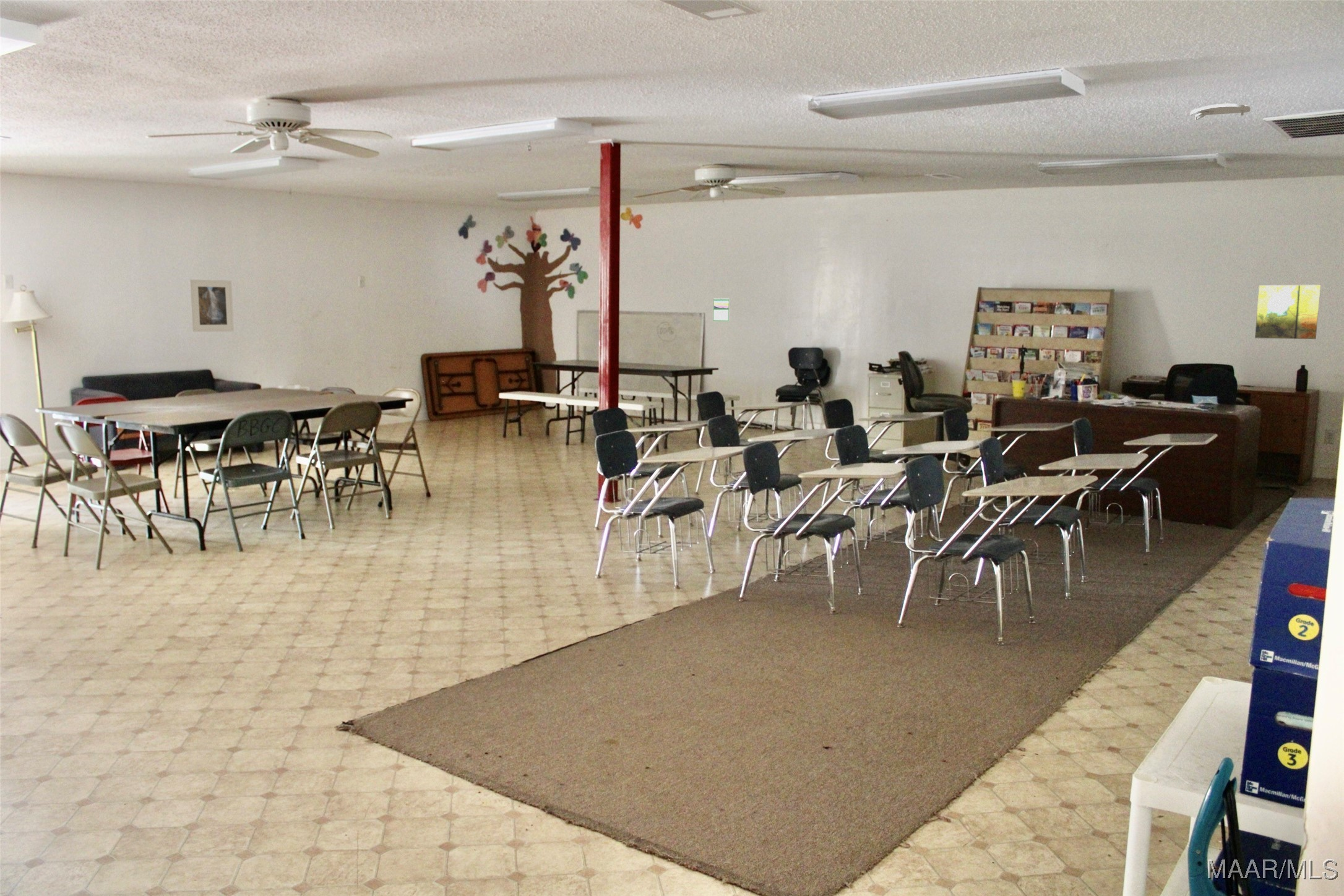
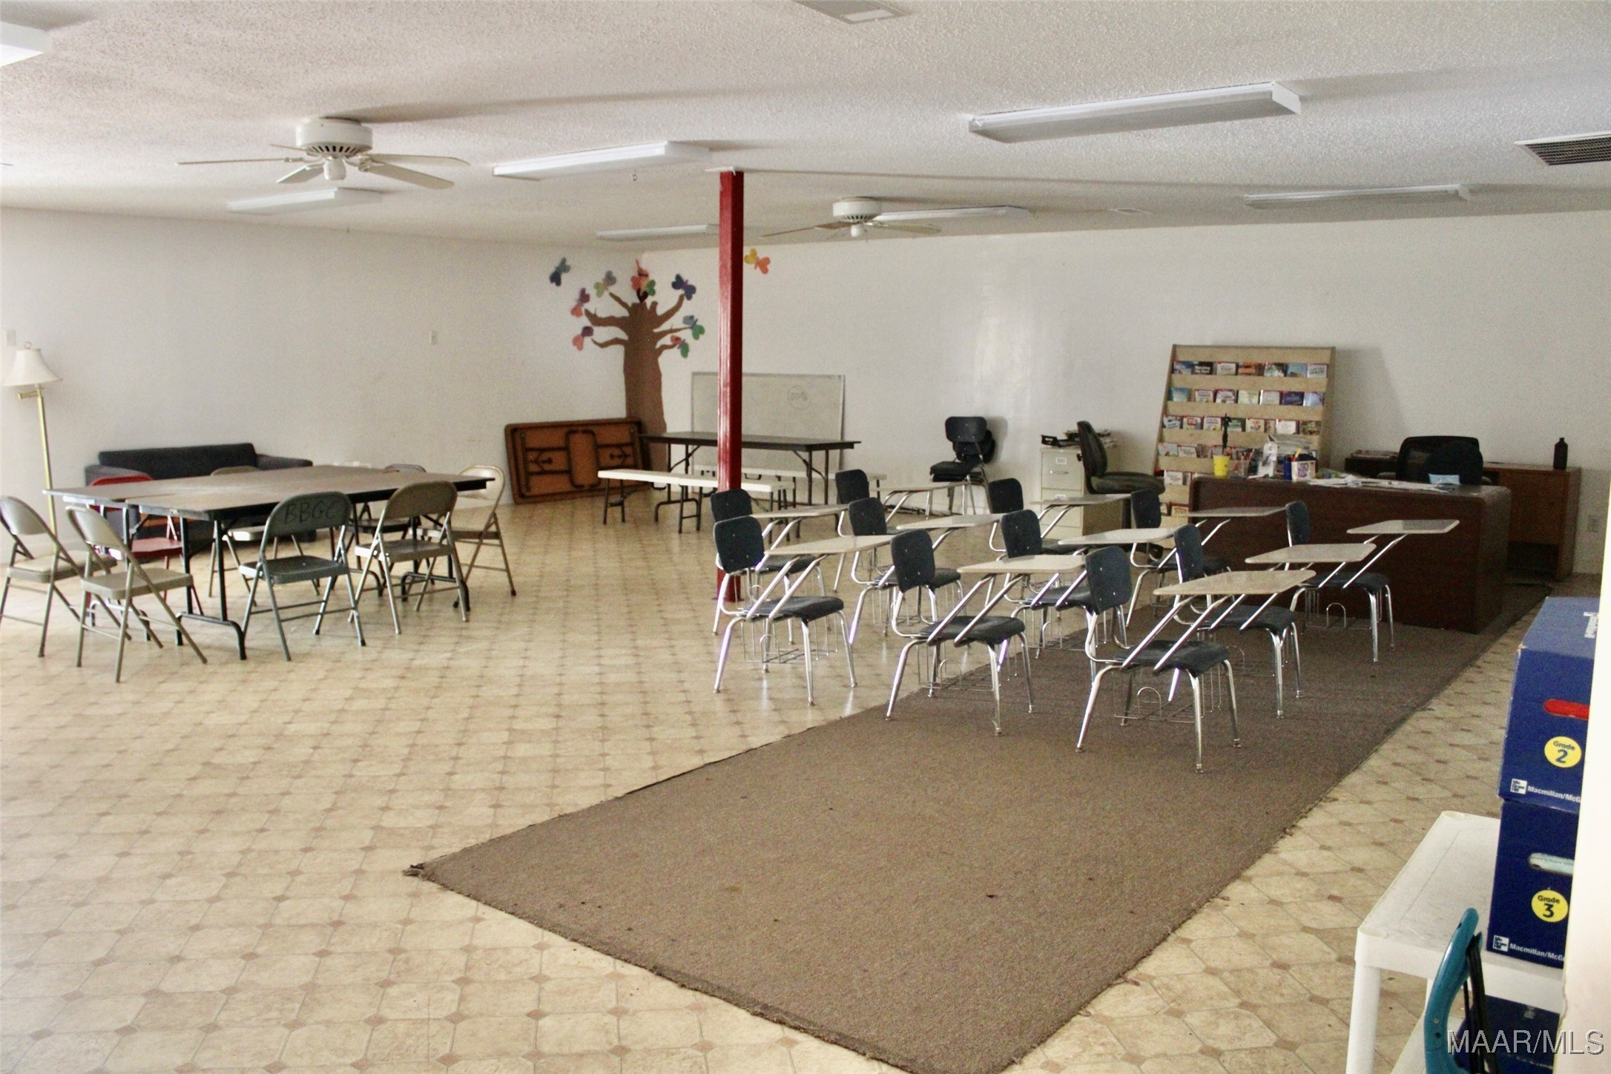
- map (1287, 312)
- calendar (721, 309)
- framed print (212, 306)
- smoke detector (1220, 112)
